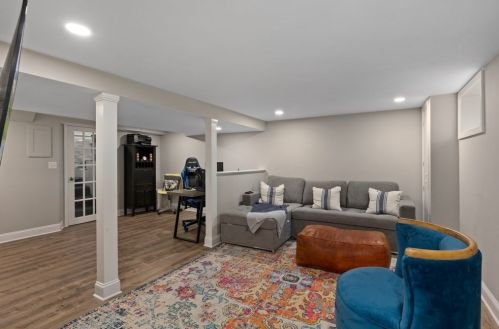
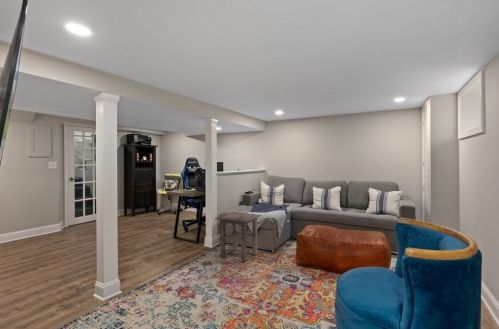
+ side table (239, 235)
